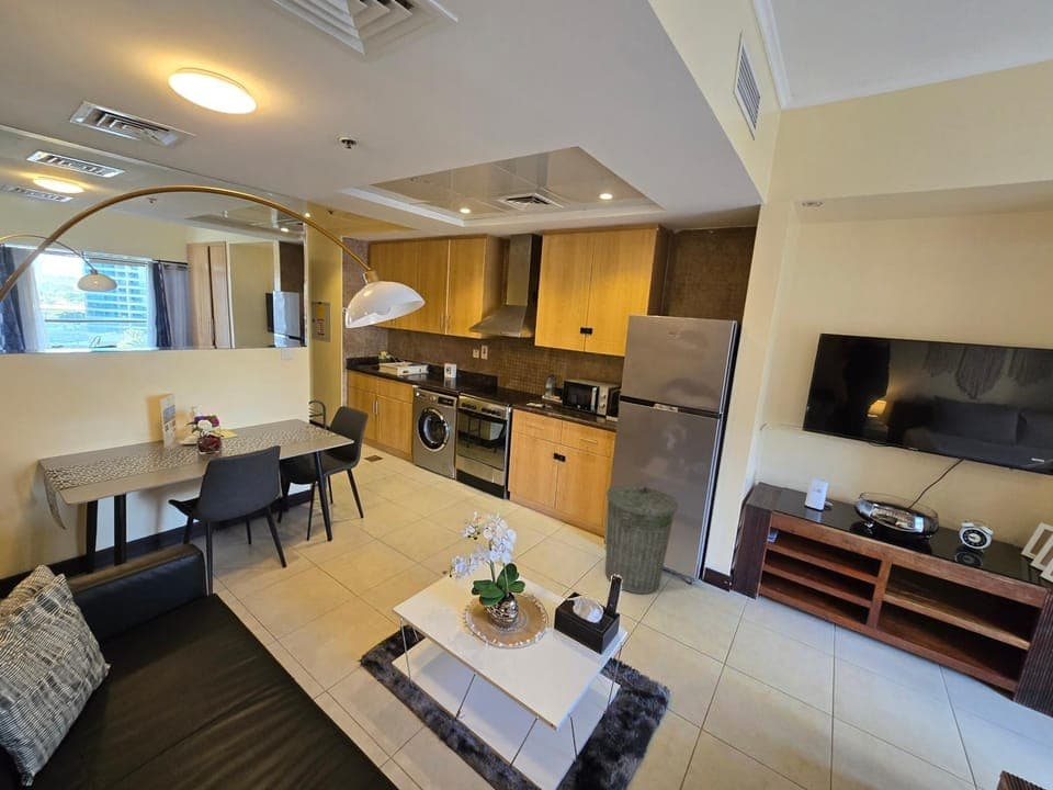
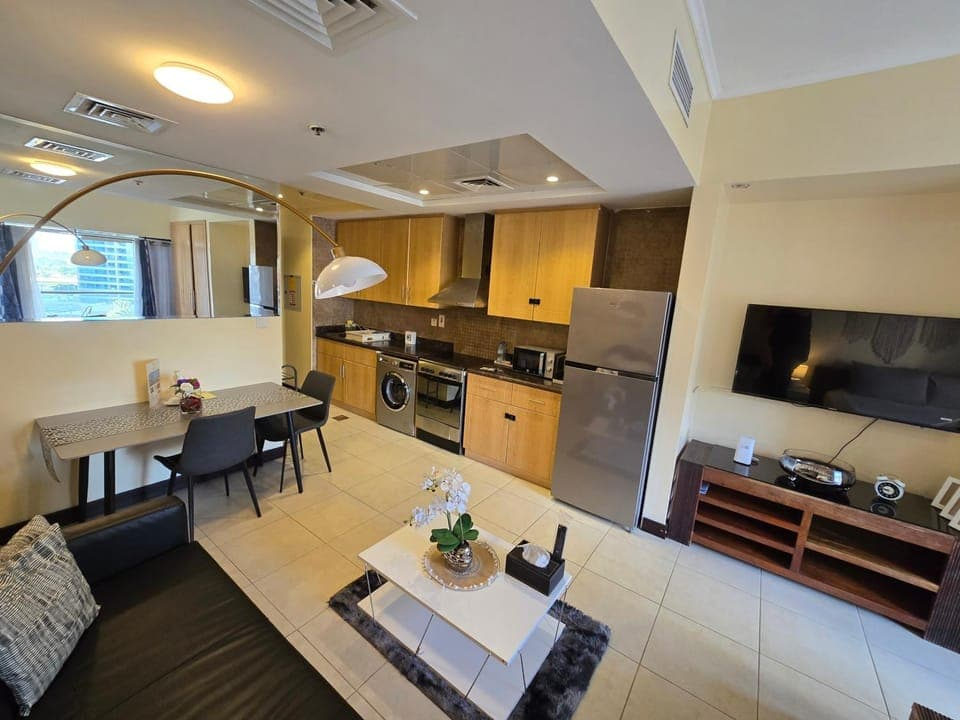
- trash can (637, 532)
